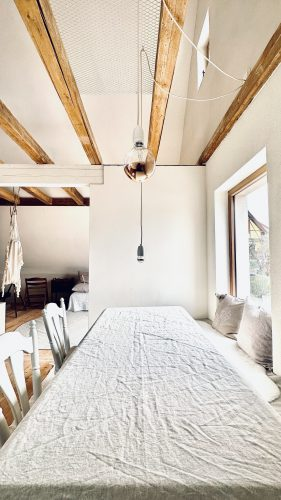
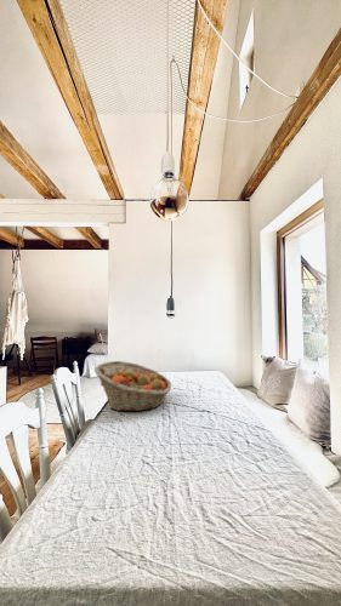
+ fruit basket (133, 383)
